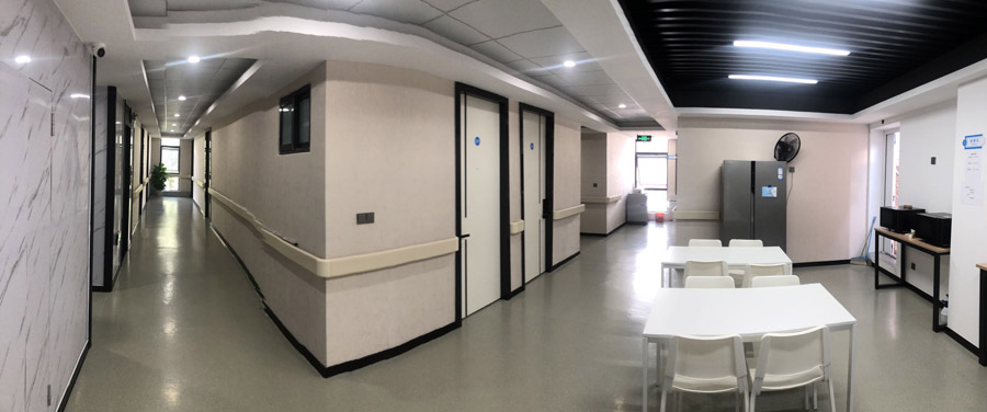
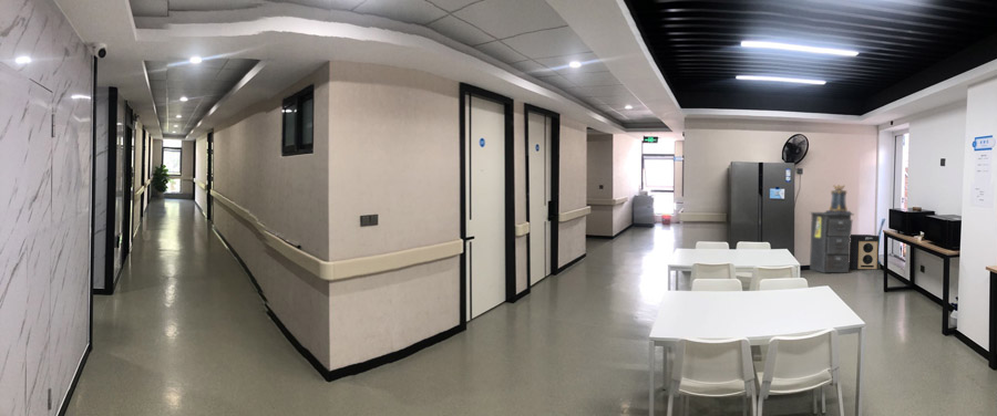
+ filing cabinet (831, 241)
+ speaker (862, 251)
+ pedestal (837, 198)
